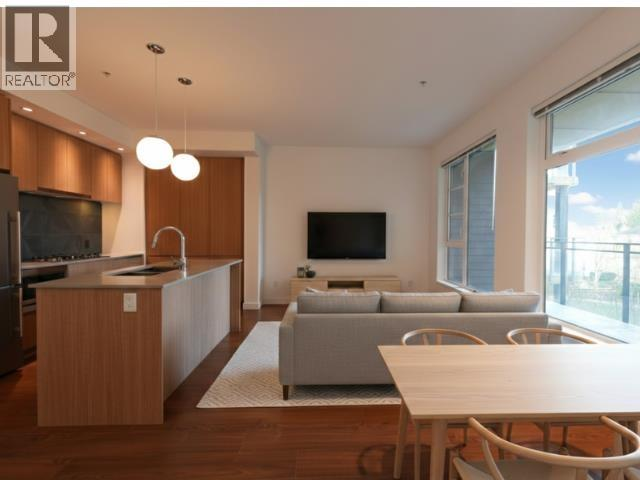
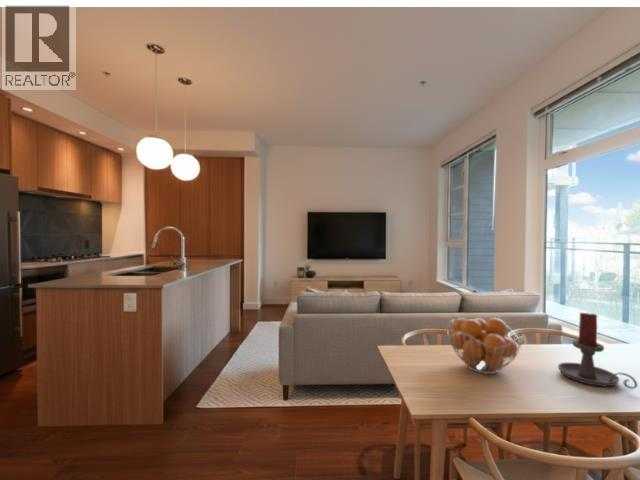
+ candle holder (596, 346)
+ fruit basket (482, 342)
